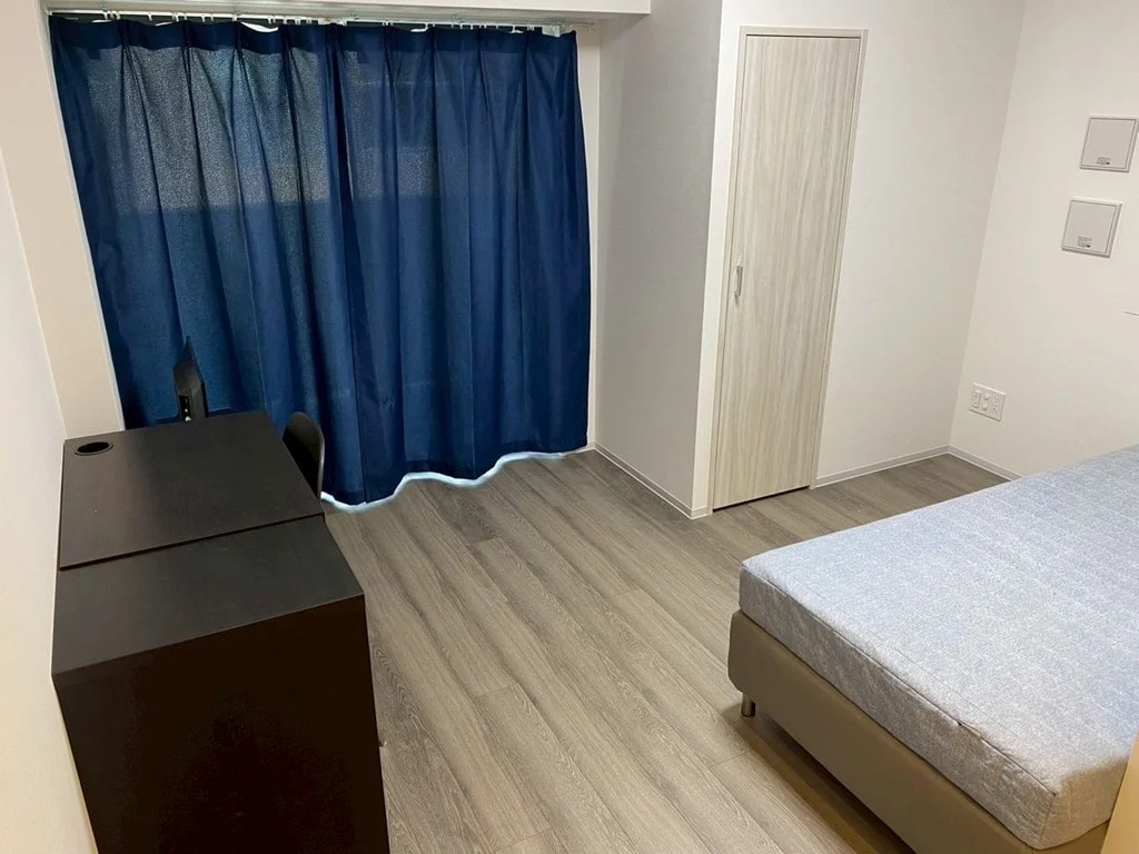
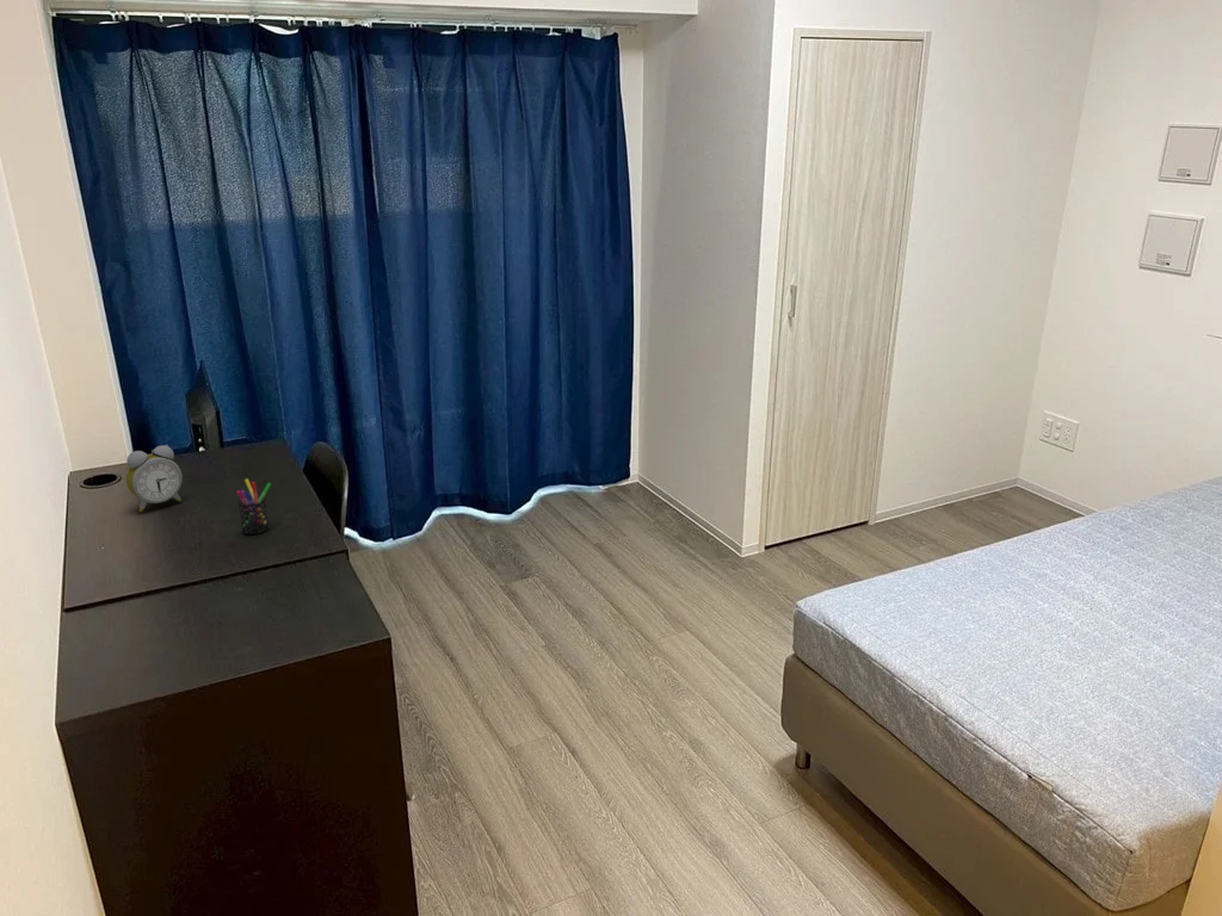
+ alarm clock (153, 476)
+ pen holder (255, 503)
